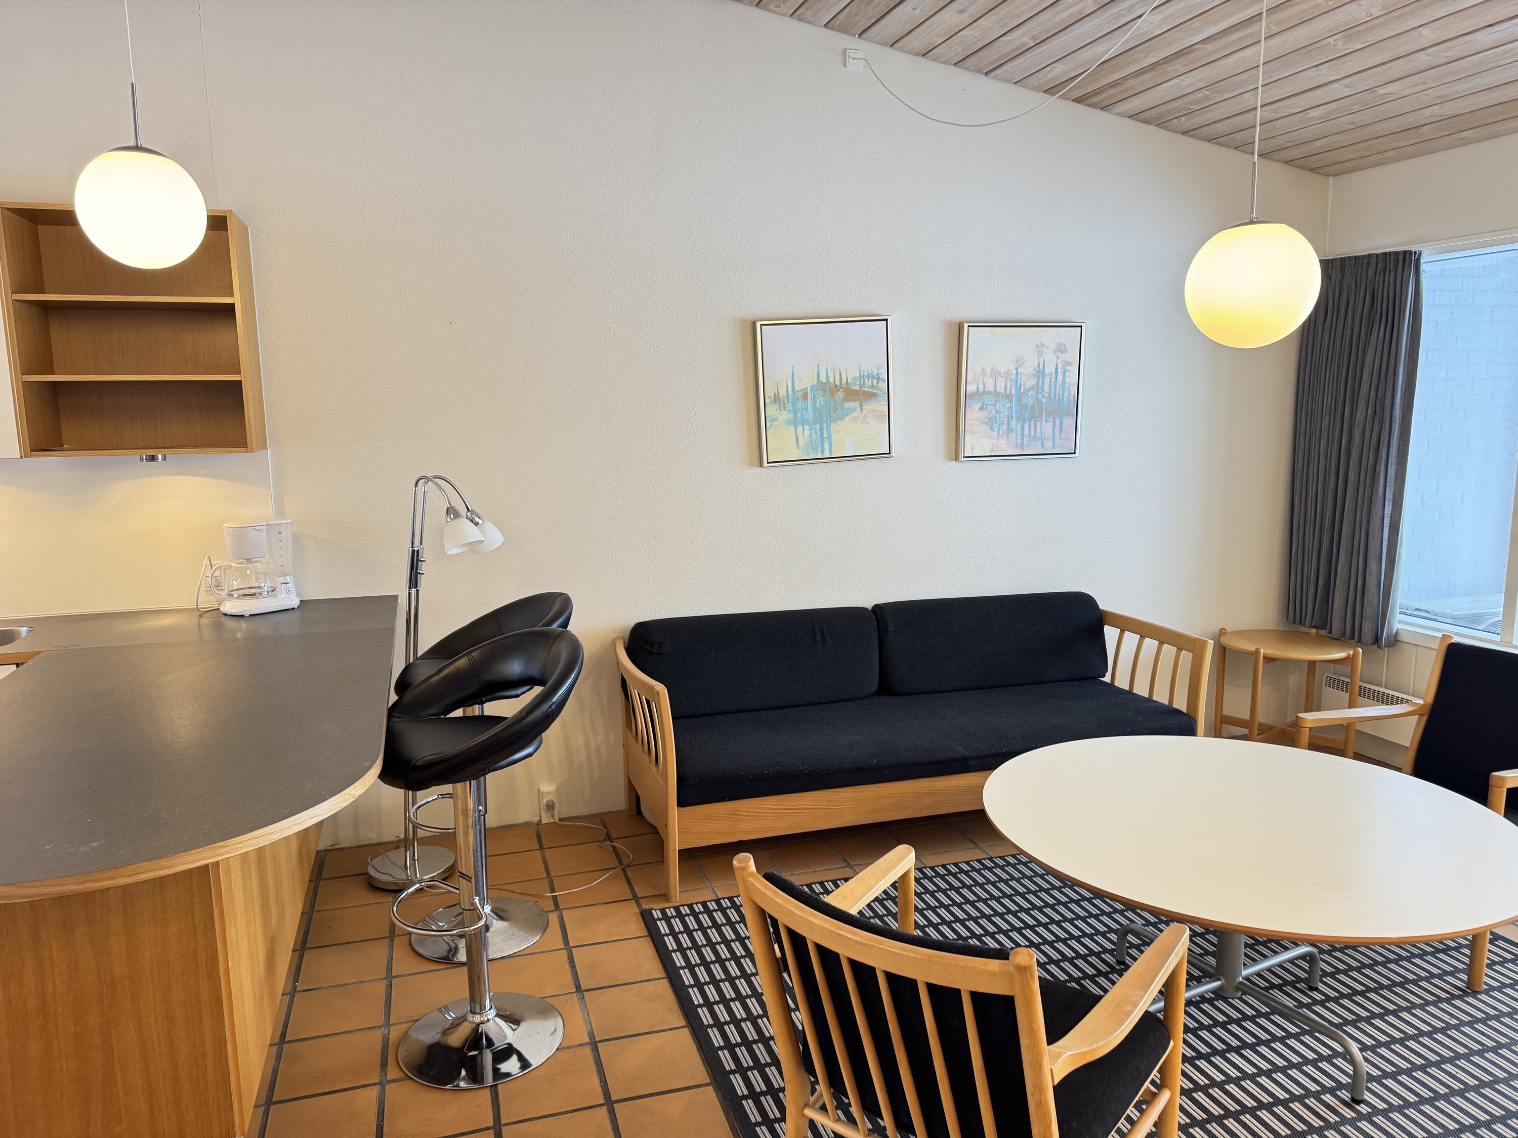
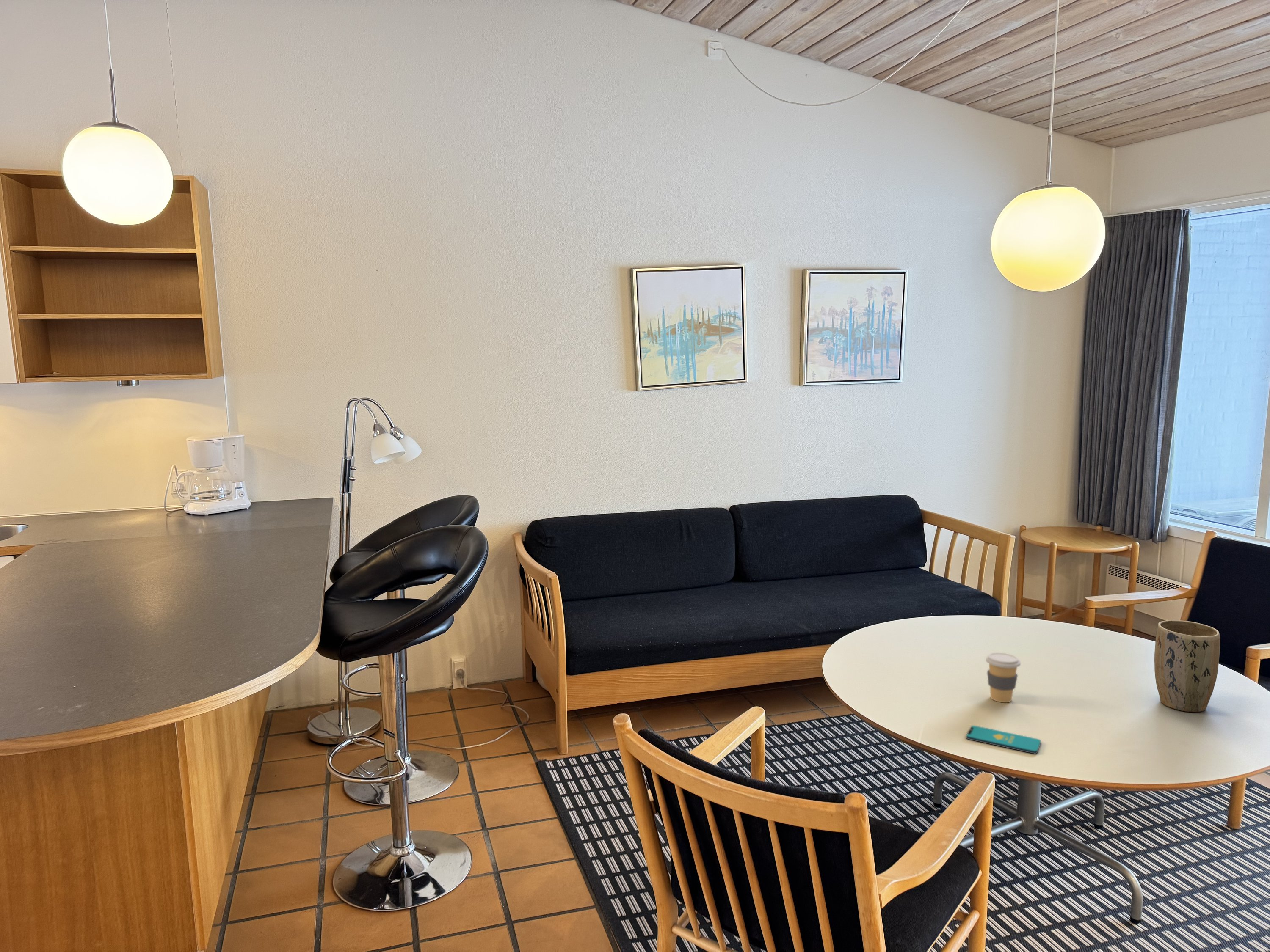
+ coffee cup (1002, 678)
+ smartphone (1003, 739)
+ plant pot (1185, 666)
